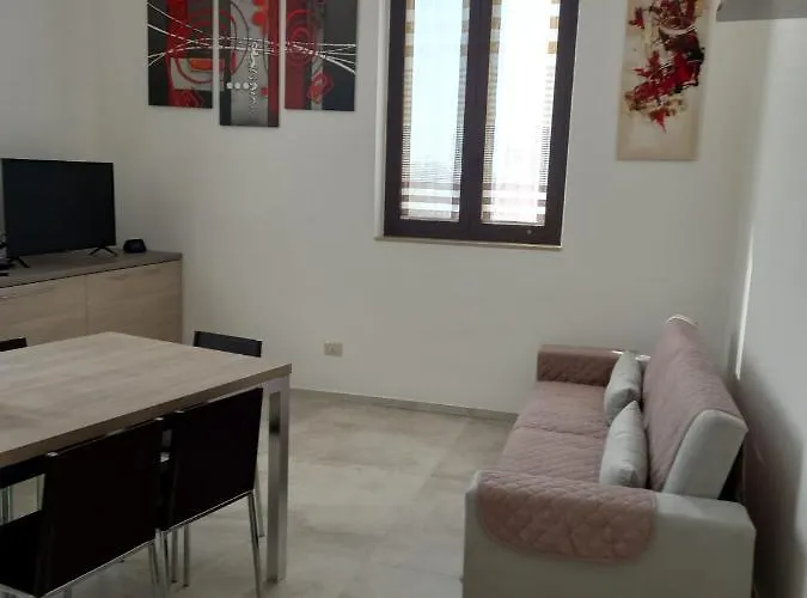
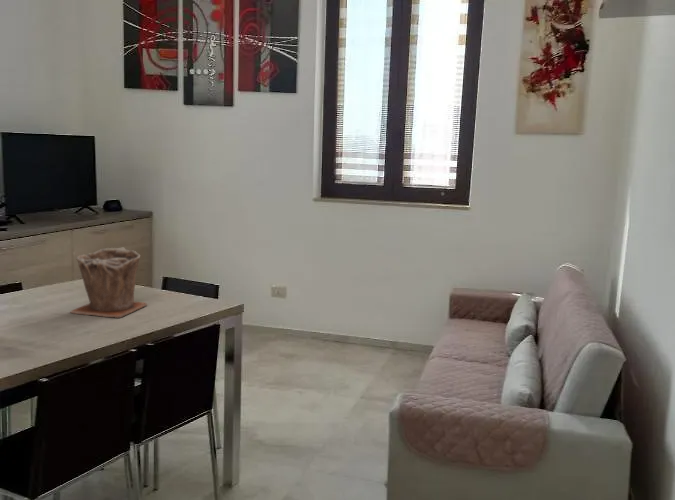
+ plant pot (108, 280)
